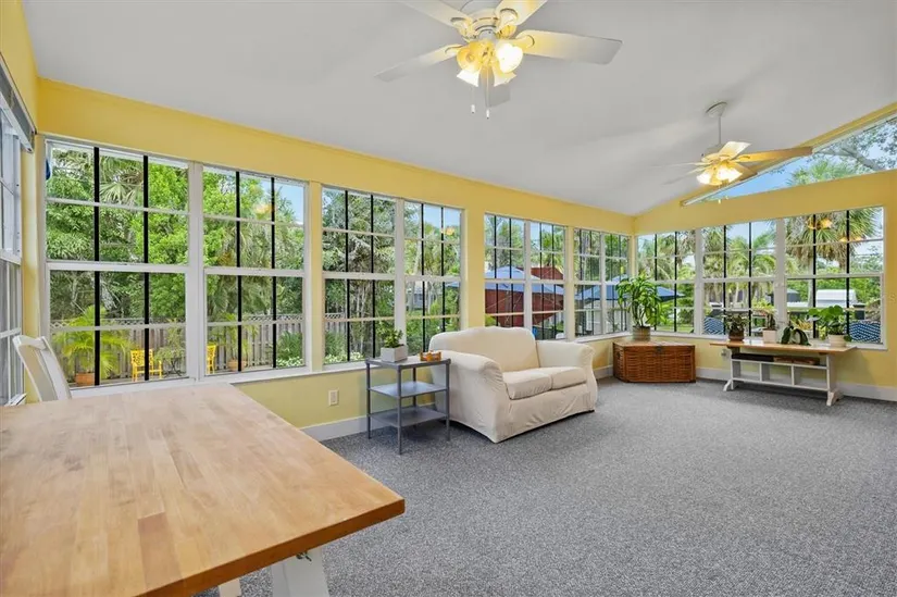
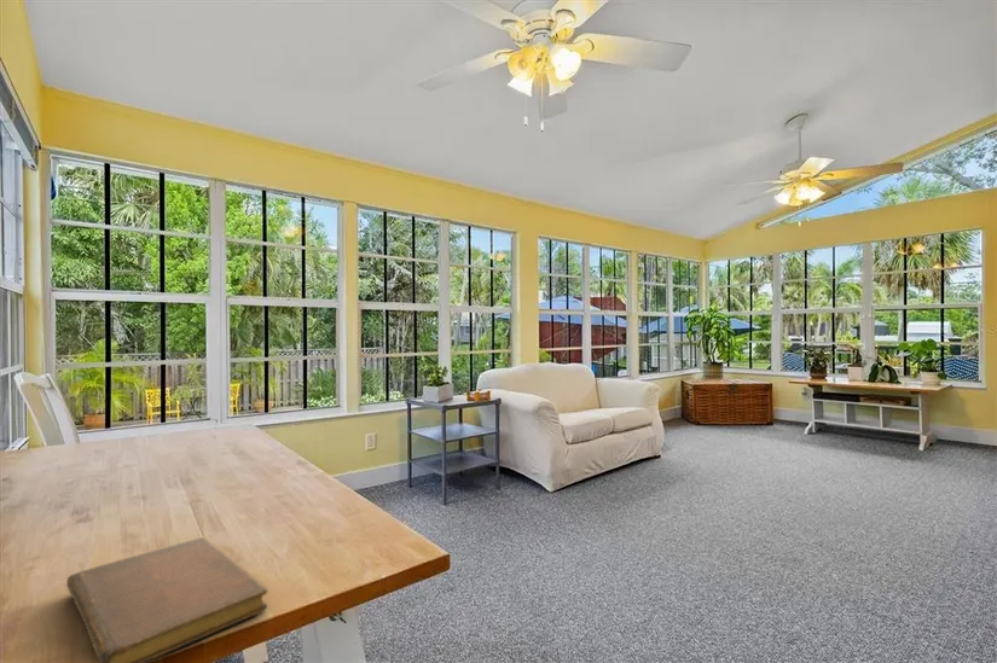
+ notebook (164, 591)
